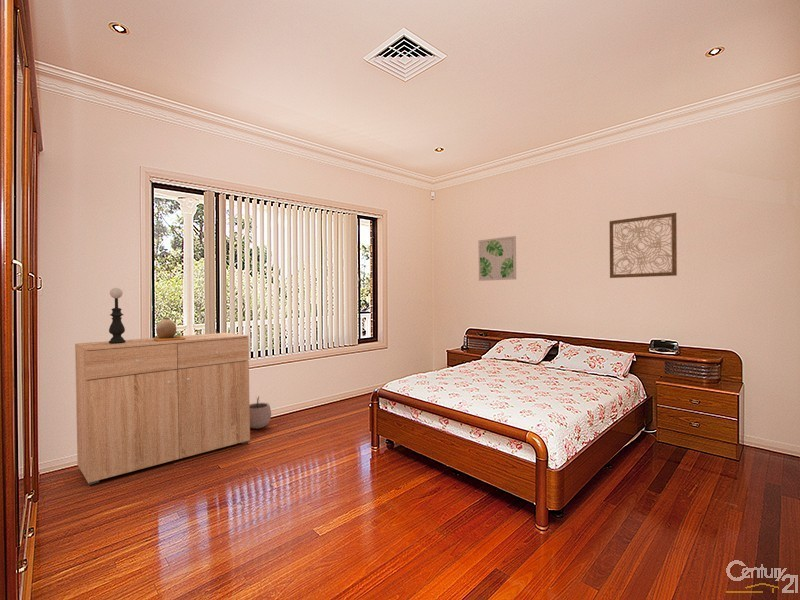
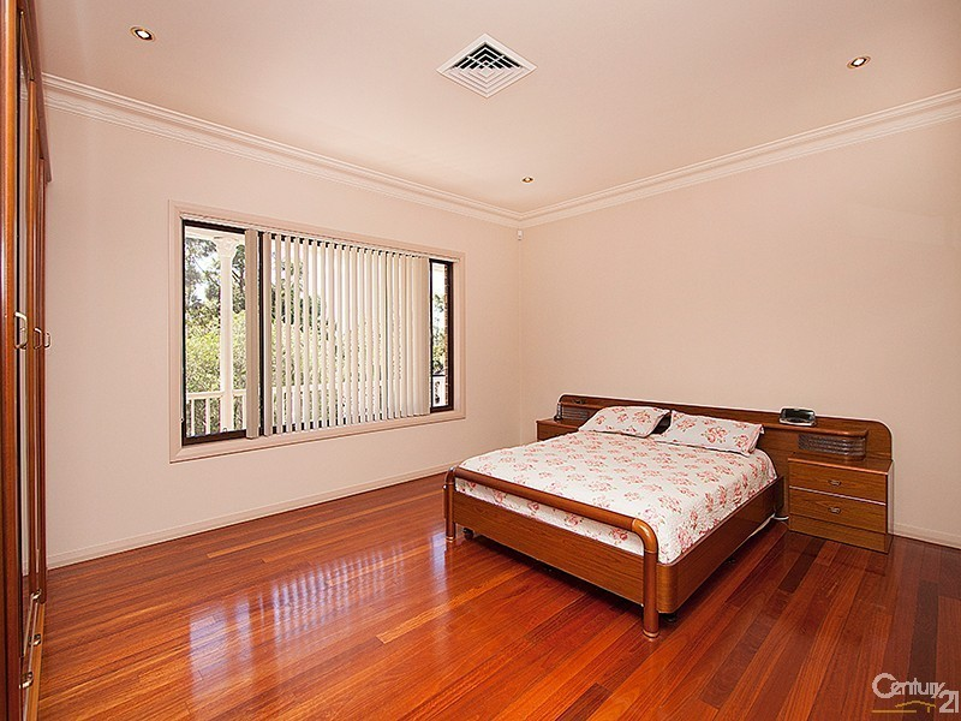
- wall art (496, 259)
- dresser (169, 396)
- wall art (643, 248)
- table lamp (116, 315)
- plant pot (257, 411)
- vase (167, 328)
